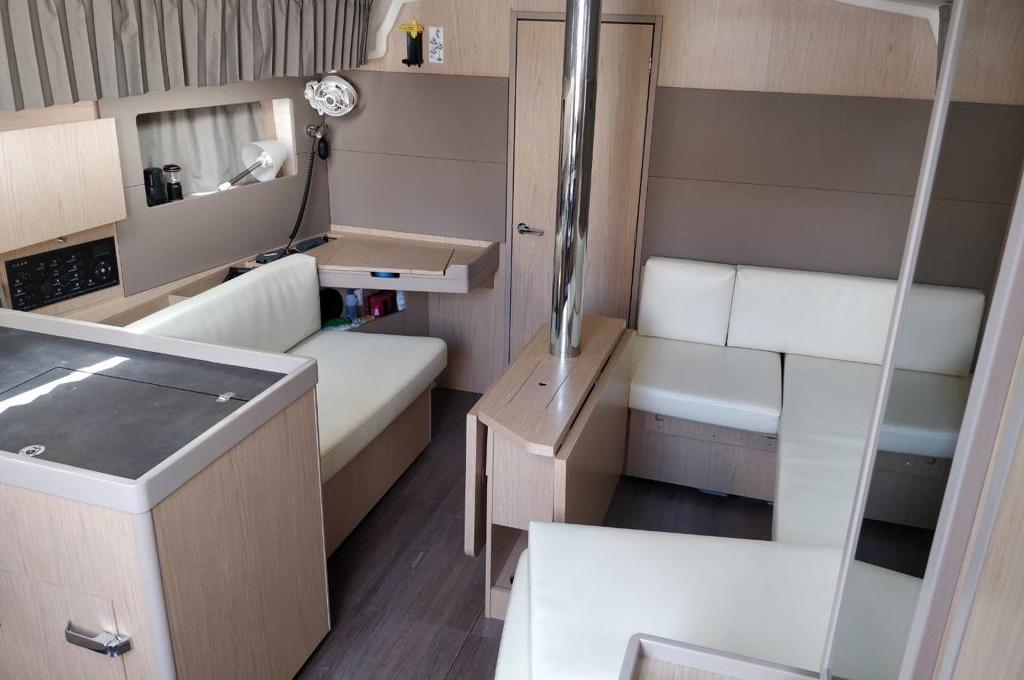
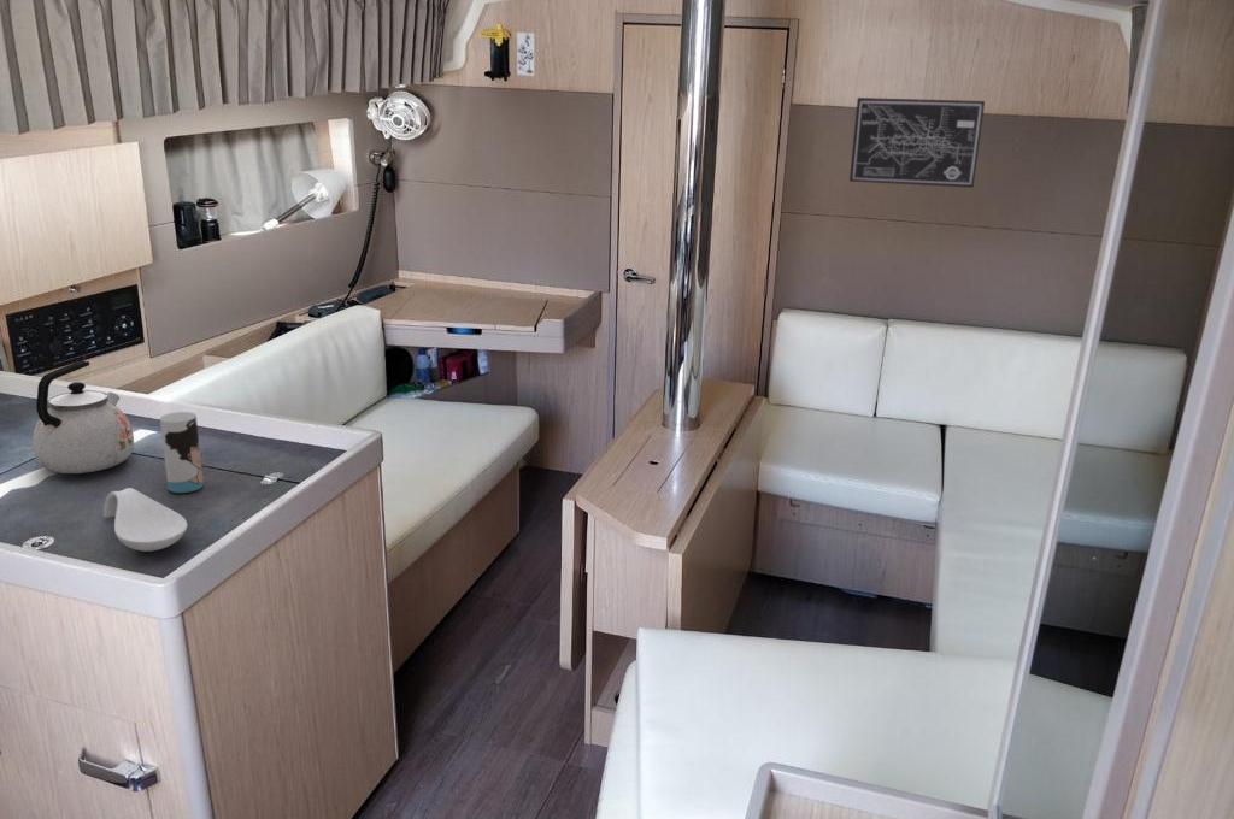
+ kettle (81, 414)
+ cup (182, 452)
+ spoon rest (137, 517)
+ wall art (915, 142)
